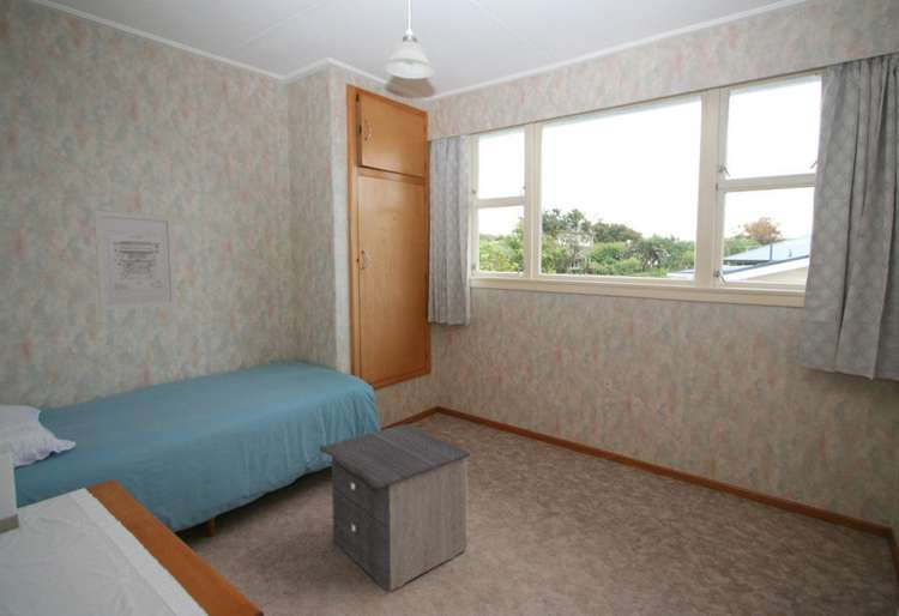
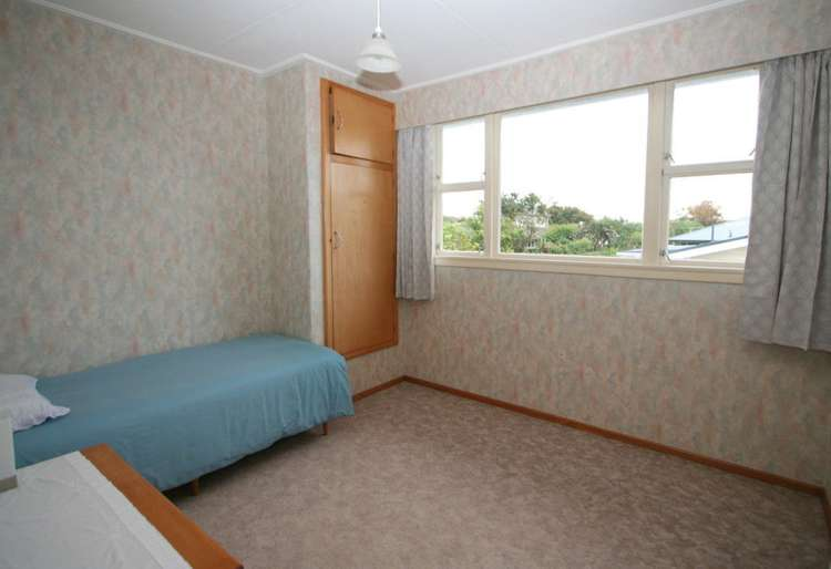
- wall art (138, 261)
- nightstand (393, 499)
